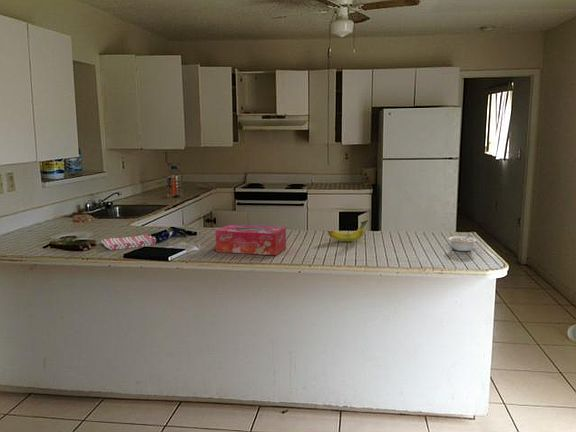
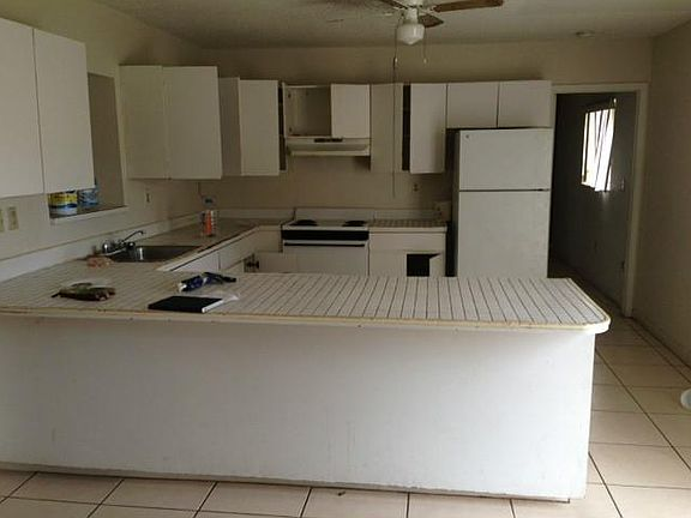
- dish towel (128, 241)
- fruit (347, 233)
- legume (461, 242)
- tissue box (251, 239)
